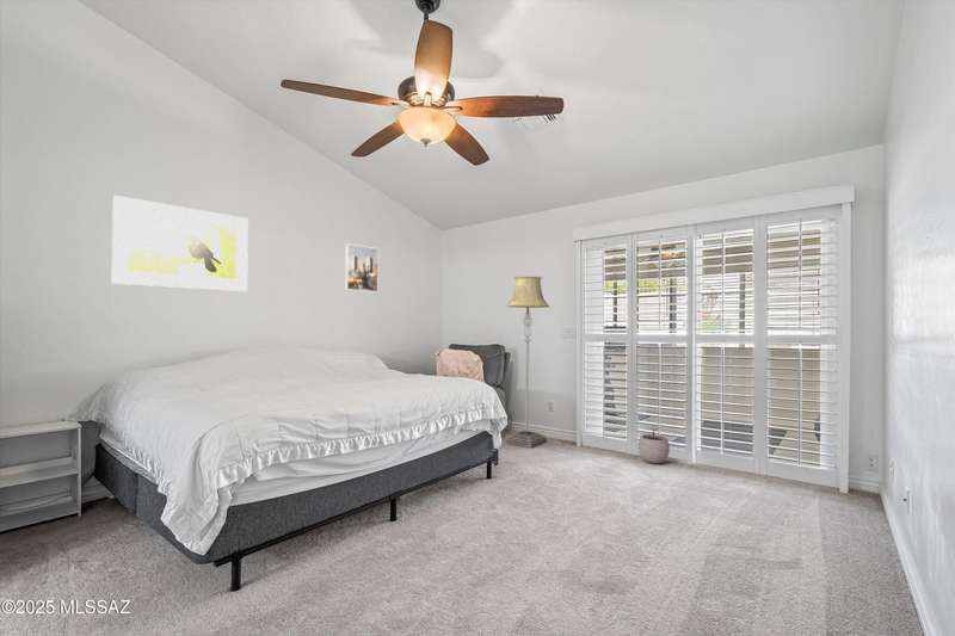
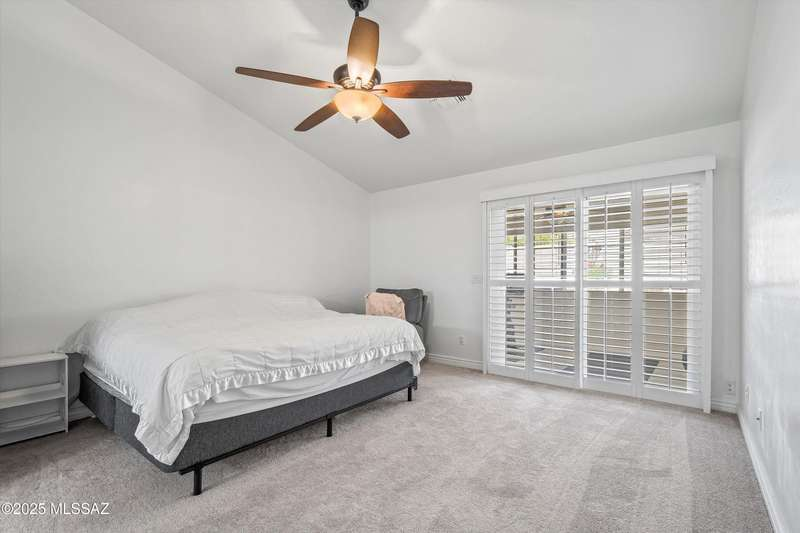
- plant pot (653, 444)
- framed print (362, 268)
- floor lamp (526, 359)
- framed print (186, 247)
